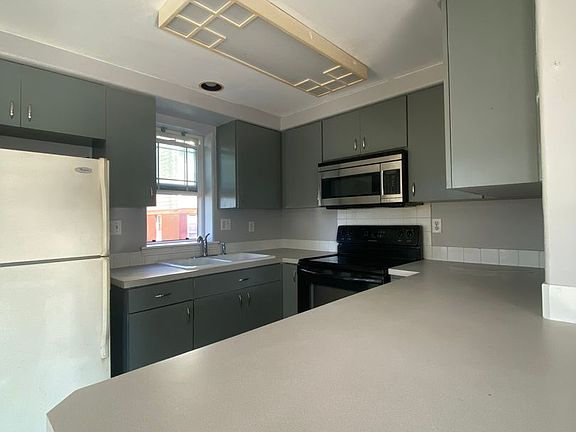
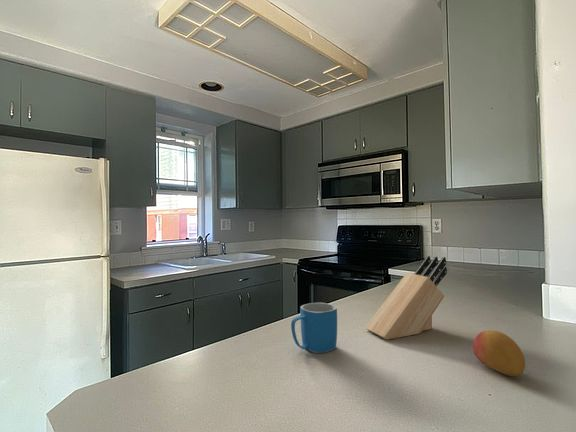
+ mug (313, 328)
+ knife block (409, 293)
+ fruit (498, 351)
